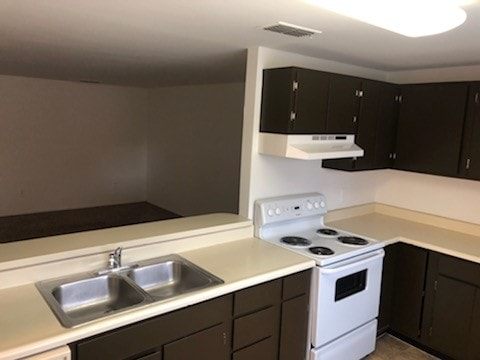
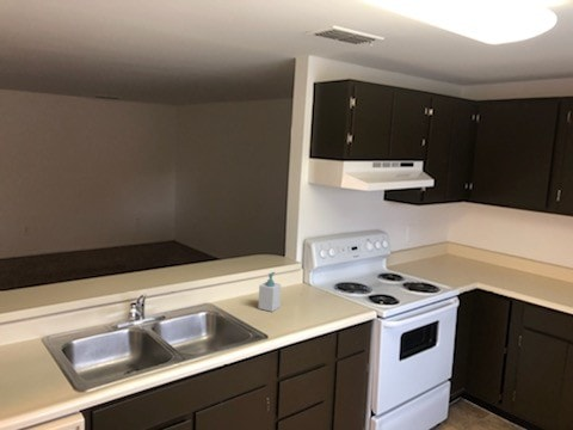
+ soap bottle (270, 290)
